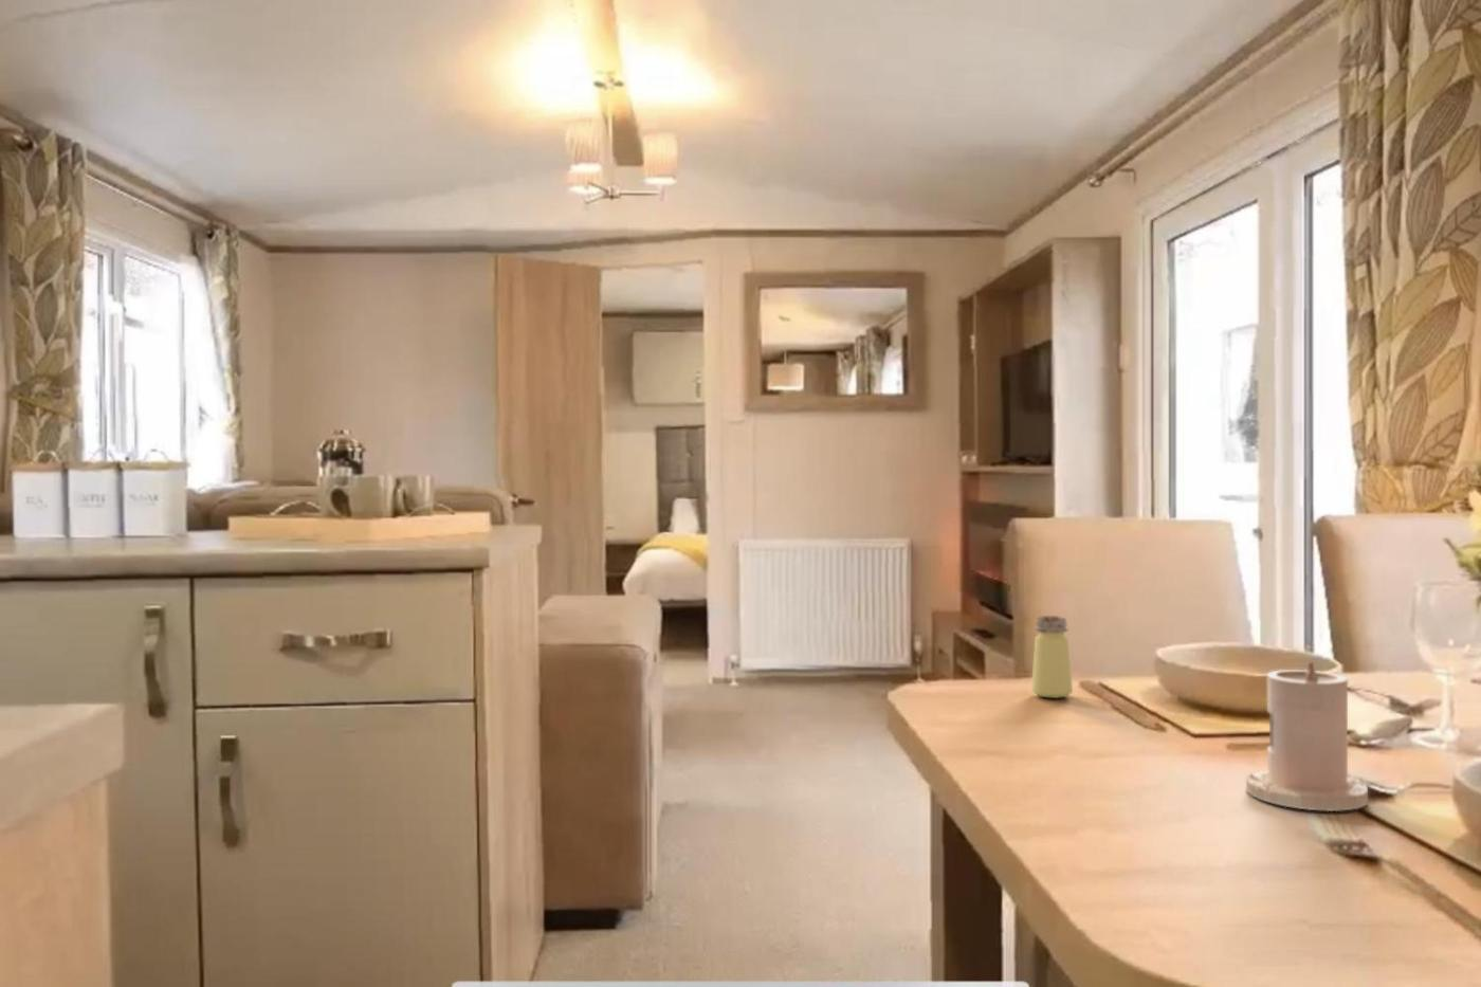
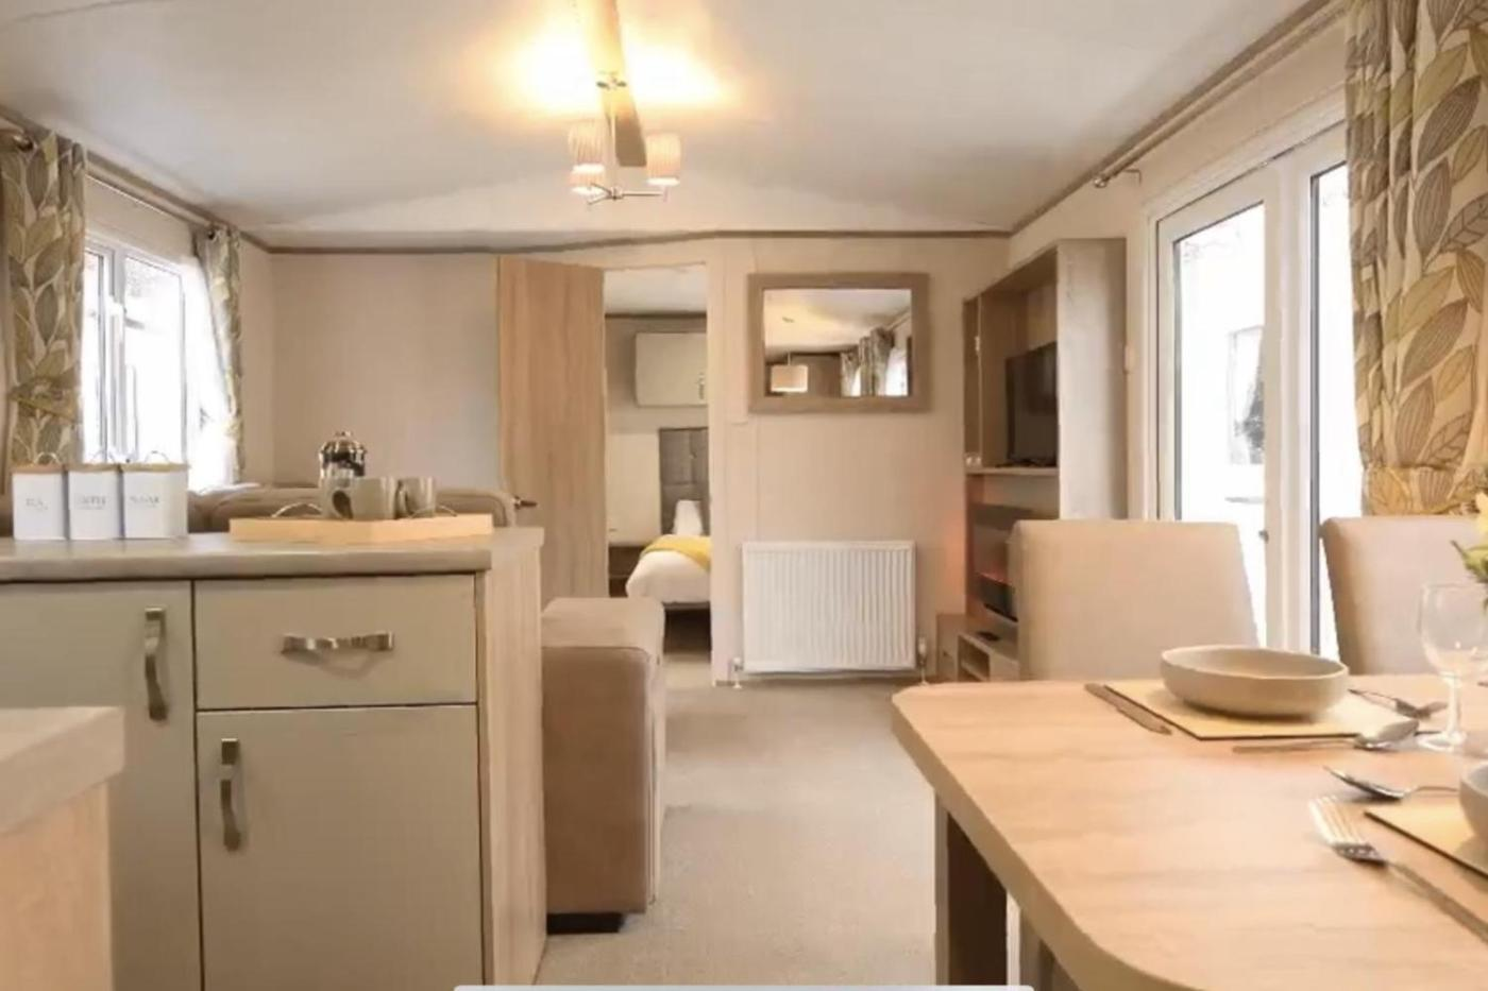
- saltshaker (1052, 654)
- candle (1306, 727)
